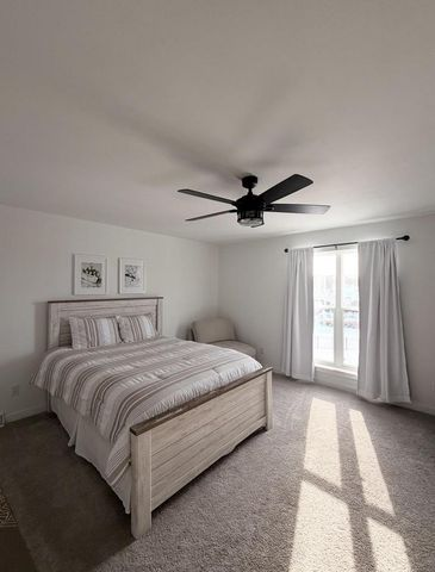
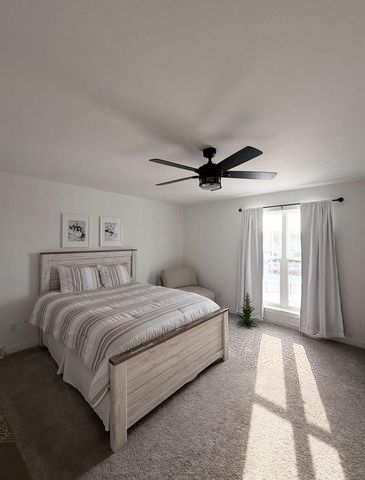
+ indoor plant (247, 307)
